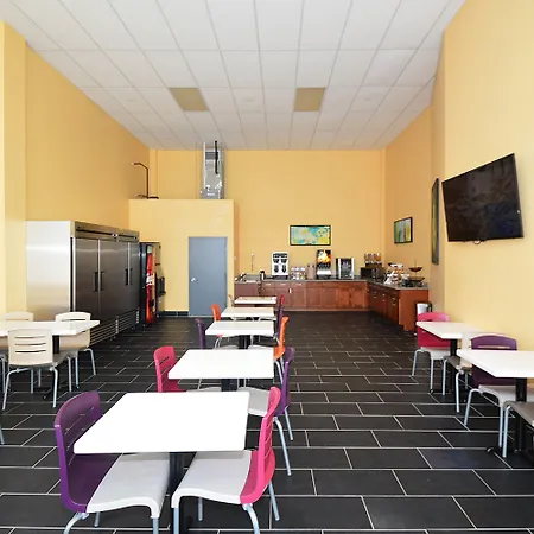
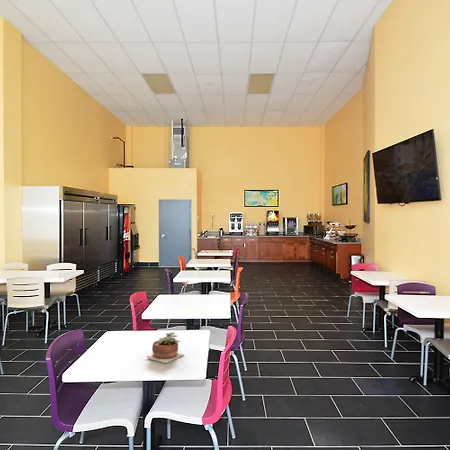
+ succulent plant (165, 345)
